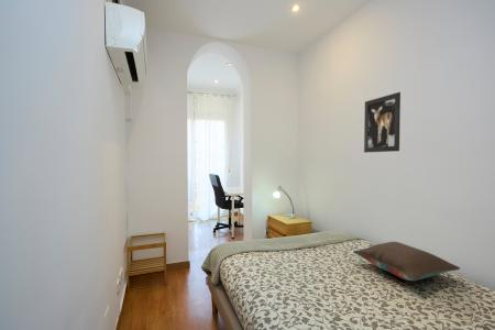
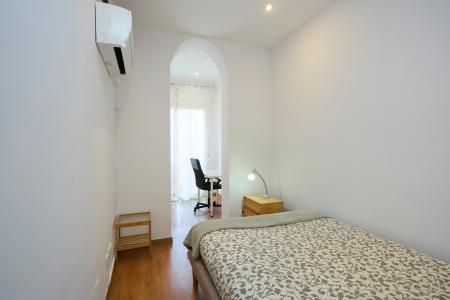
- pillow (402, 258)
- wall art (381, 124)
